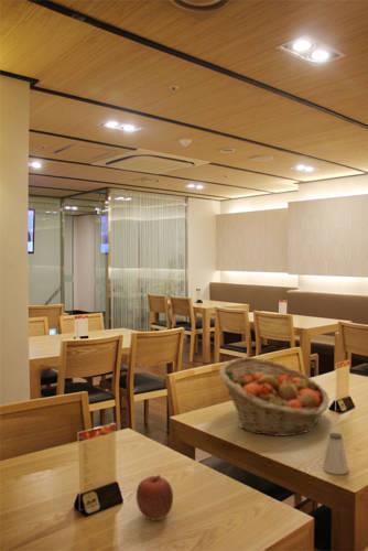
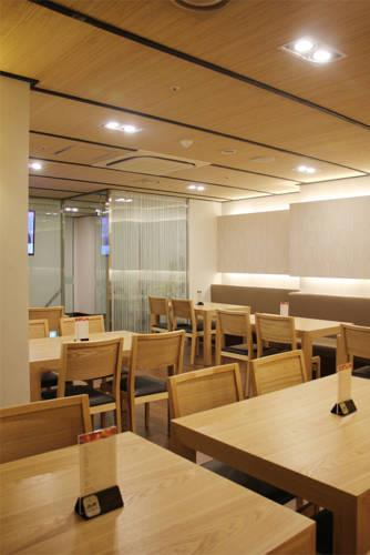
- fruit basket (273, 392)
- apple (154, 496)
- saltshaker (335, 452)
